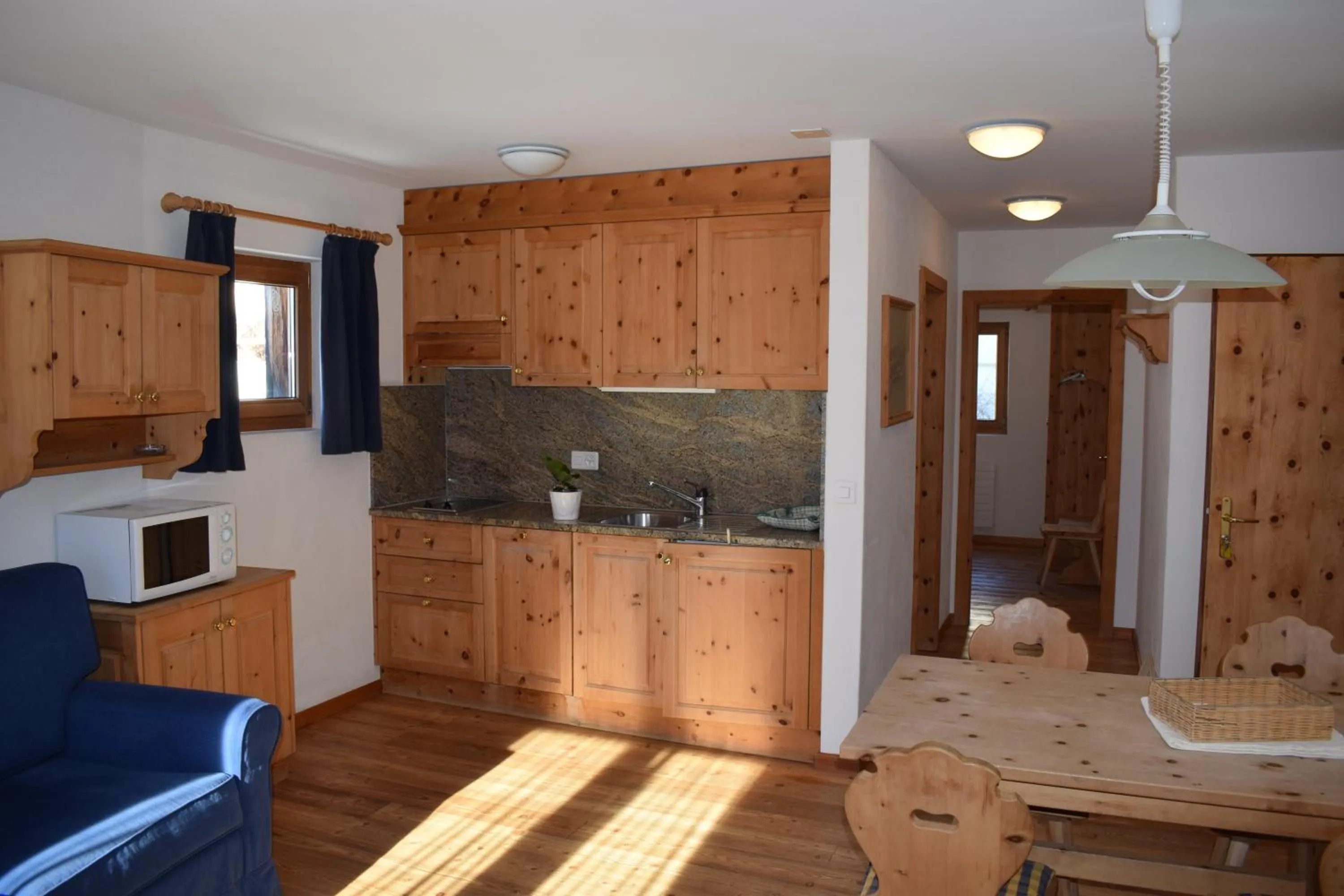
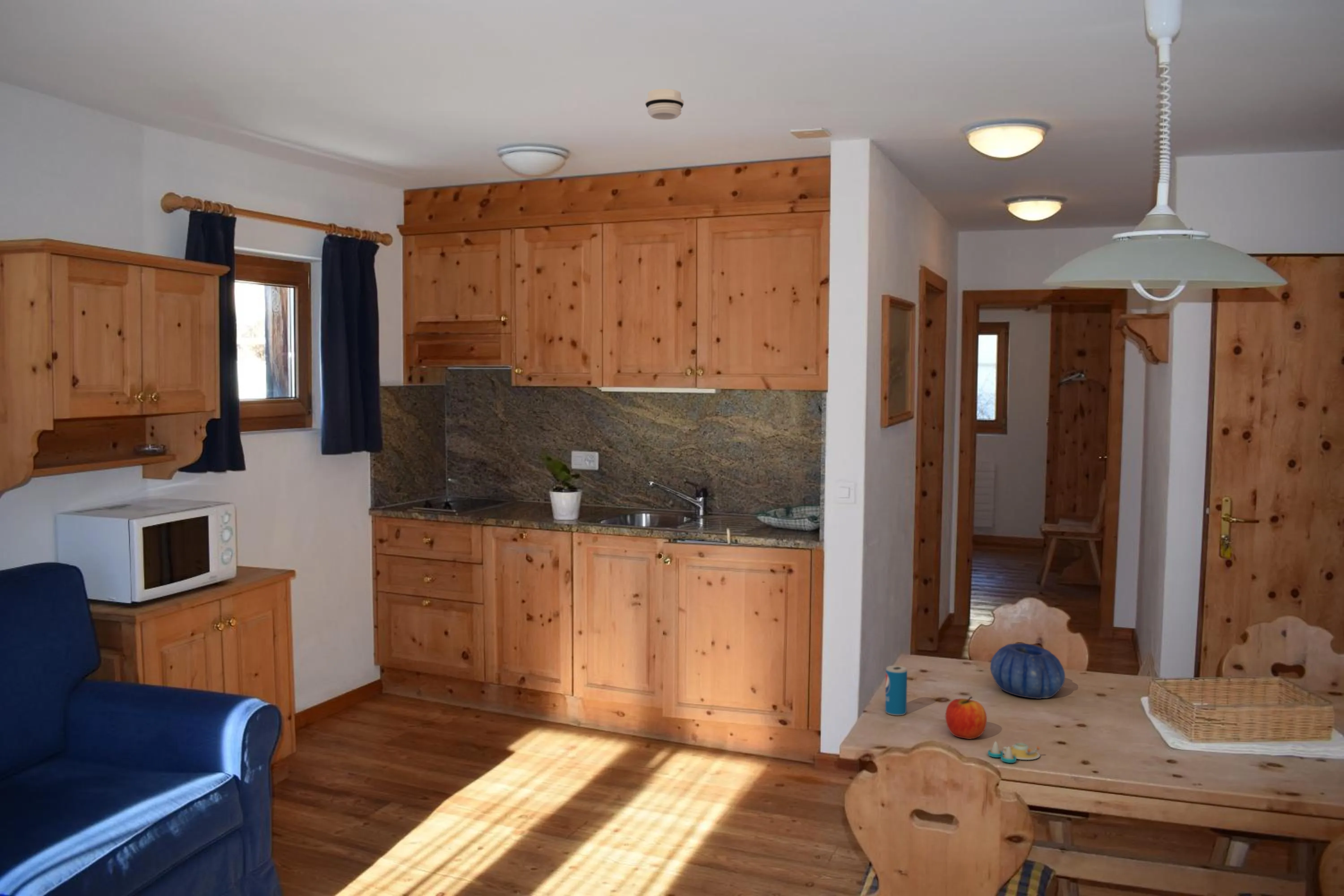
+ decorative bowl (1027, 669)
+ smoke detector (664, 104)
+ salt and pepper shaker set (1016, 748)
+ apple (965, 716)
+ beverage can (896, 690)
